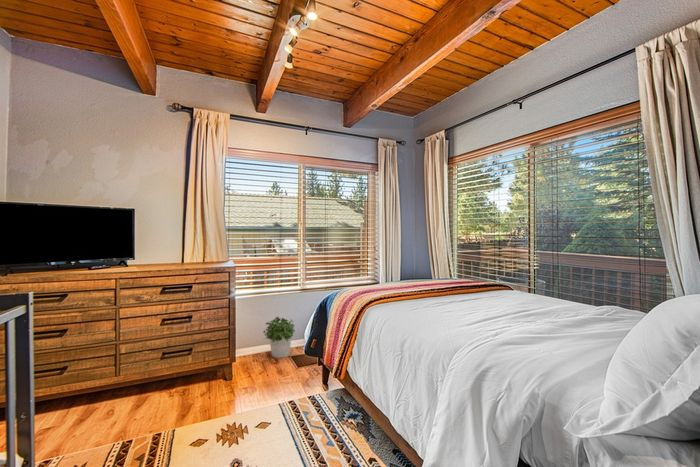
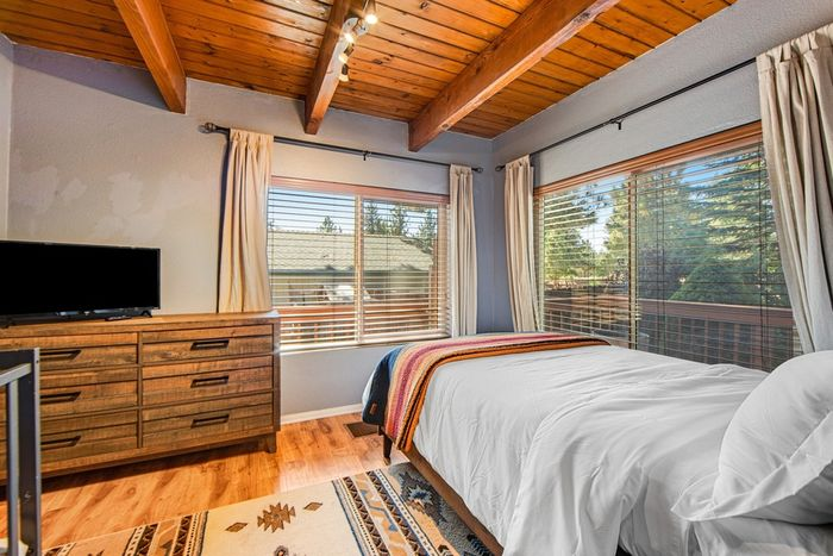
- potted plant (279, 336)
